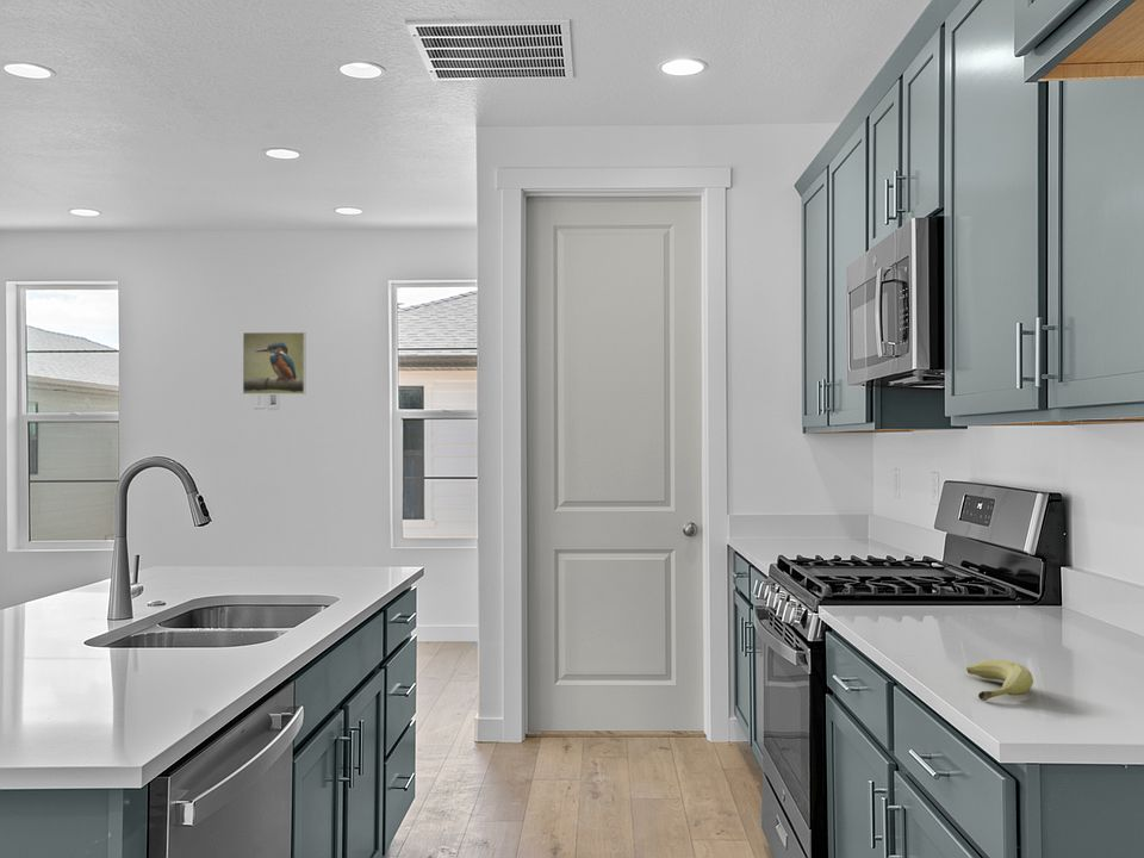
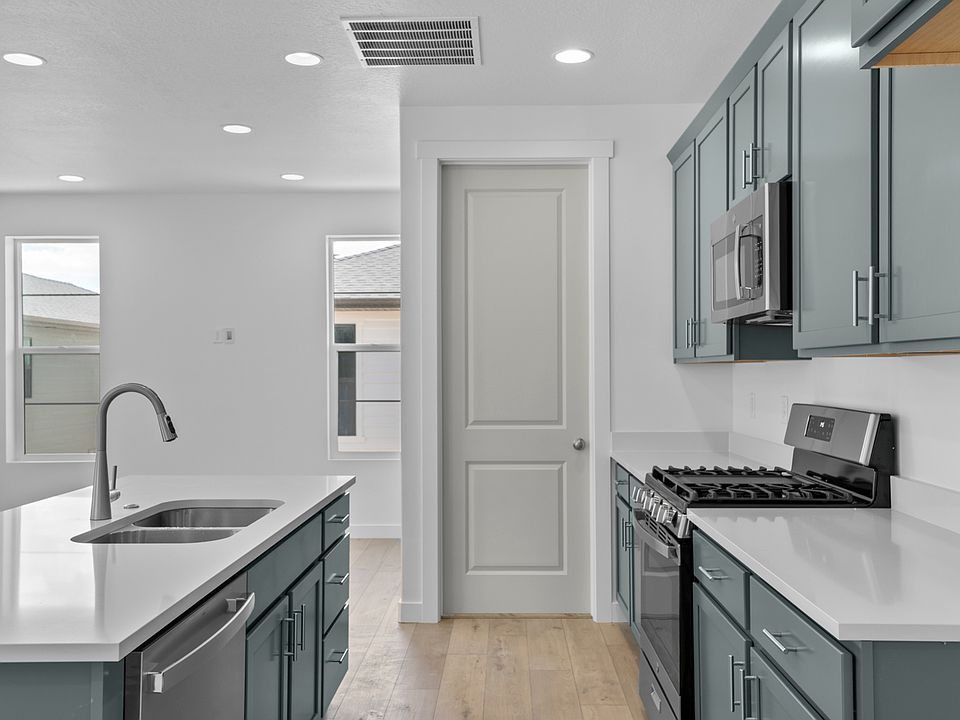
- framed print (274, 362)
- fruit (1000, 677)
